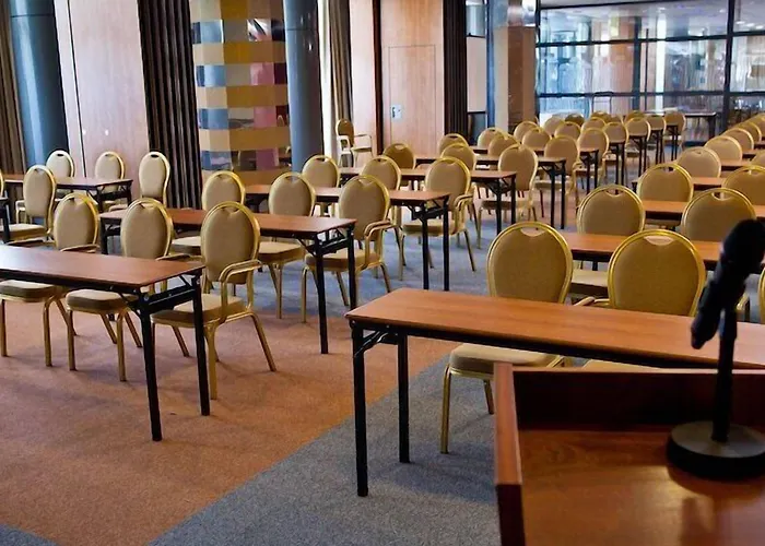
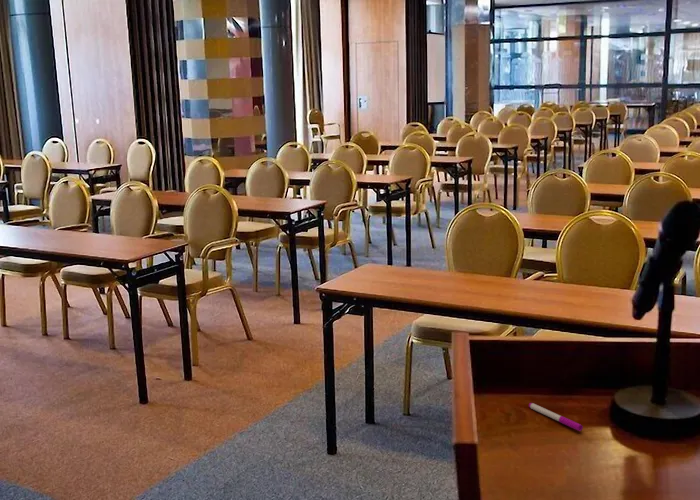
+ pen (554, 416)
